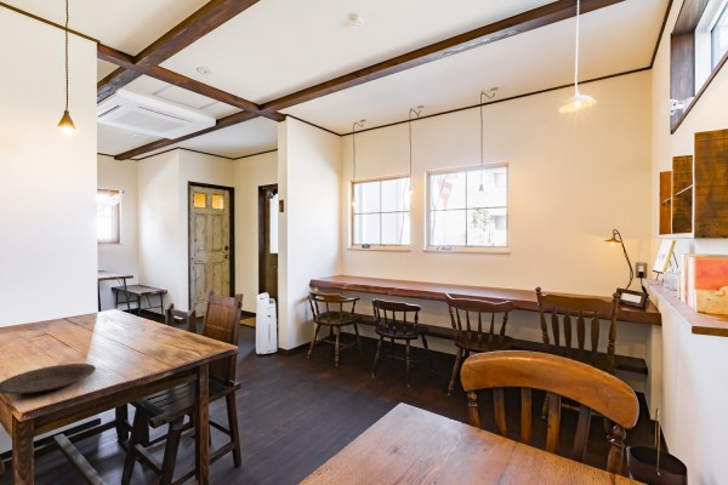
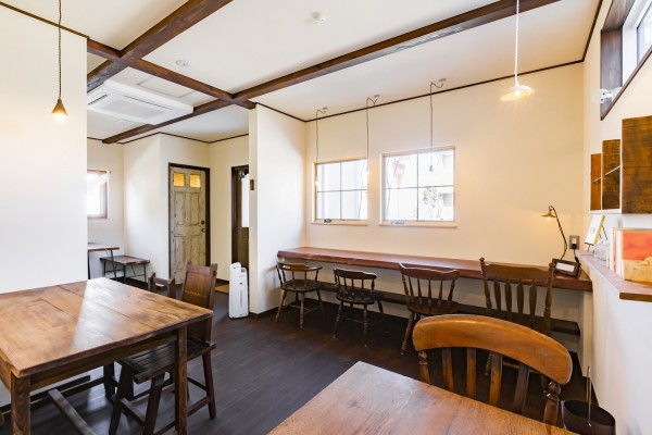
- plate (49, 380)
